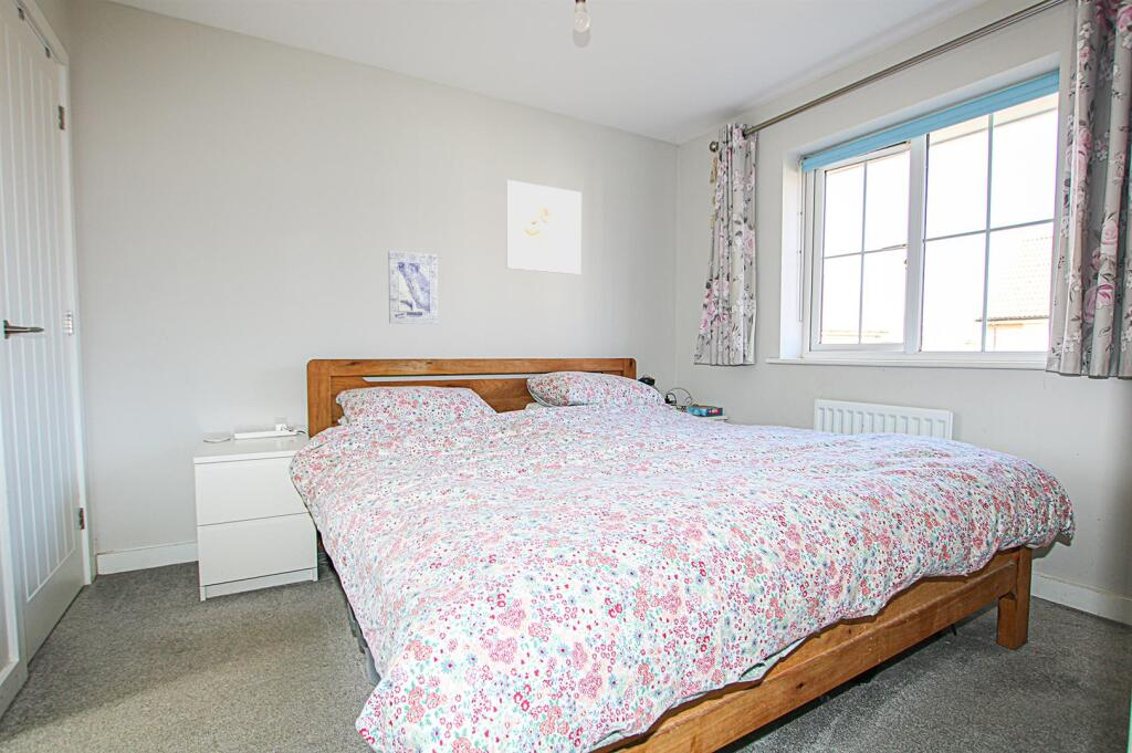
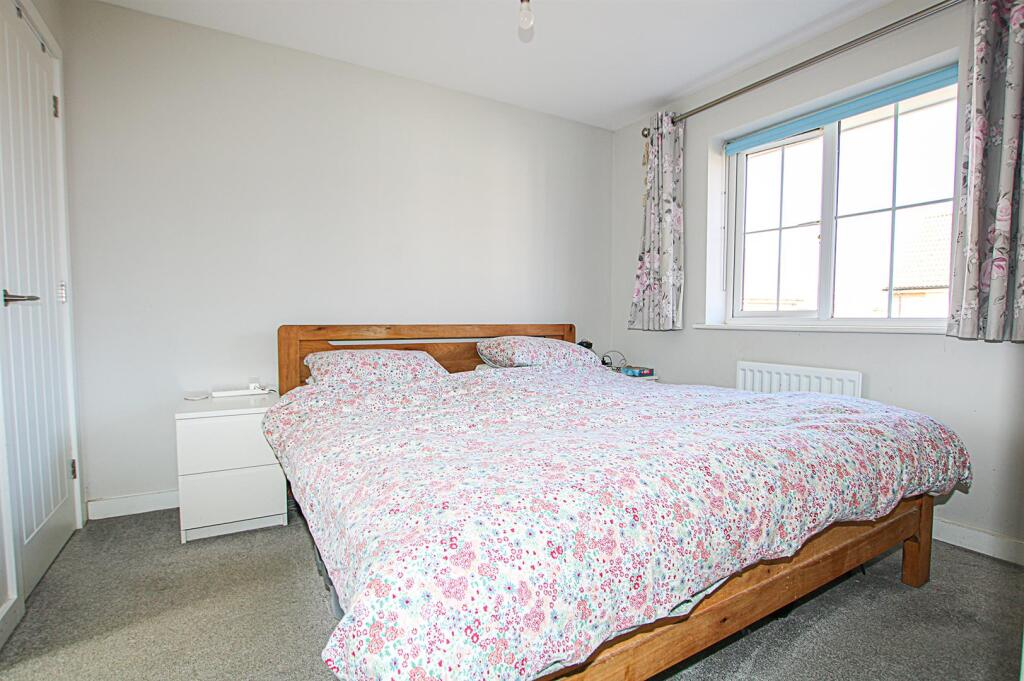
- wall art (413, 287)
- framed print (545, 229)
